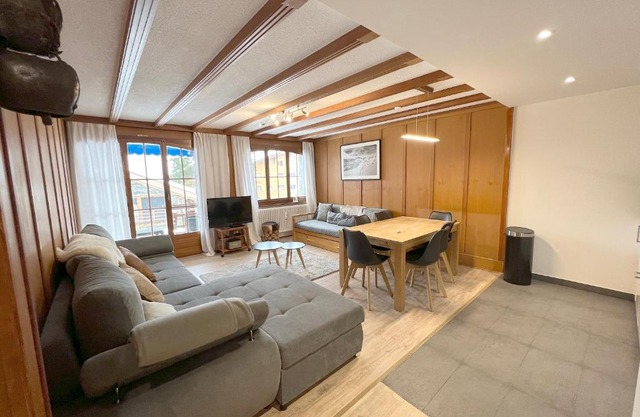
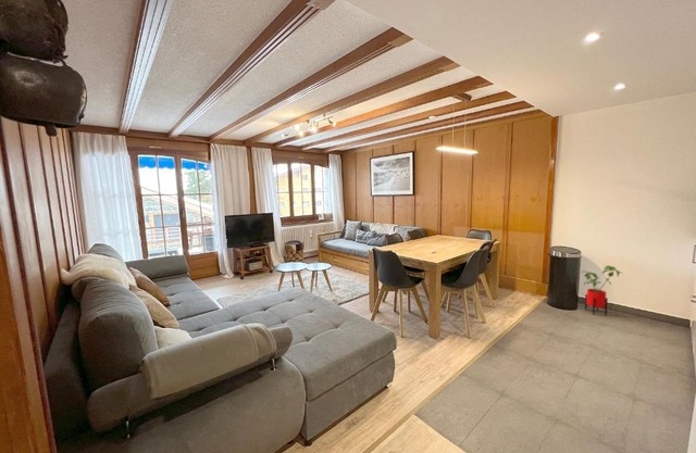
+ house plant (598, 288)
